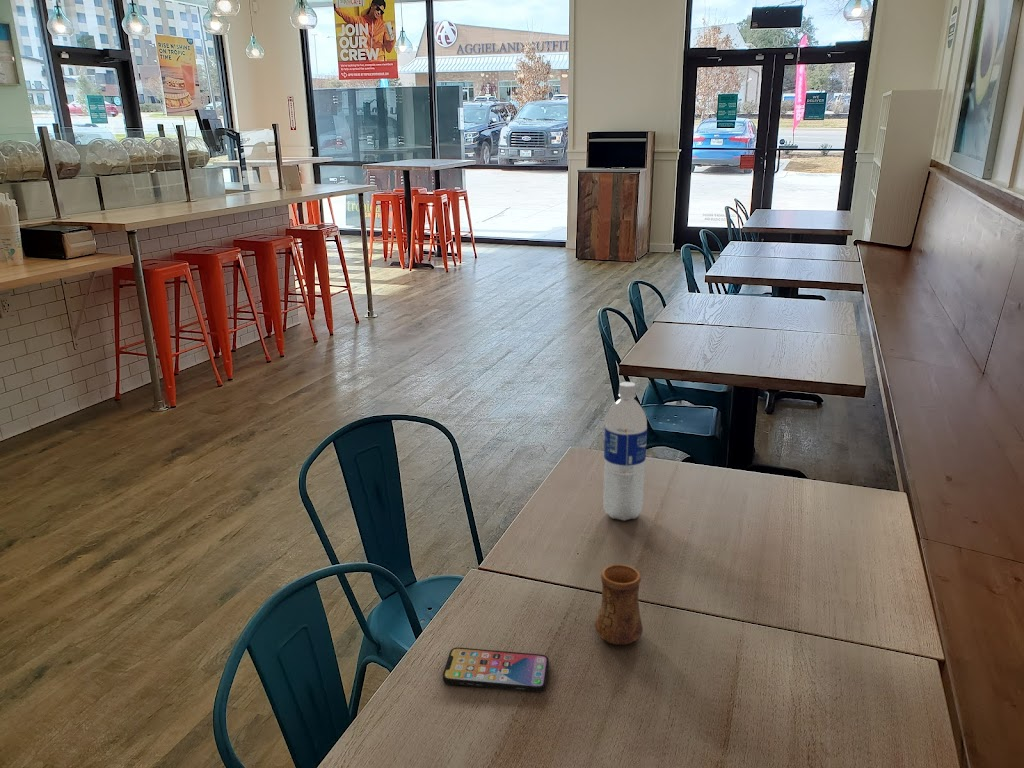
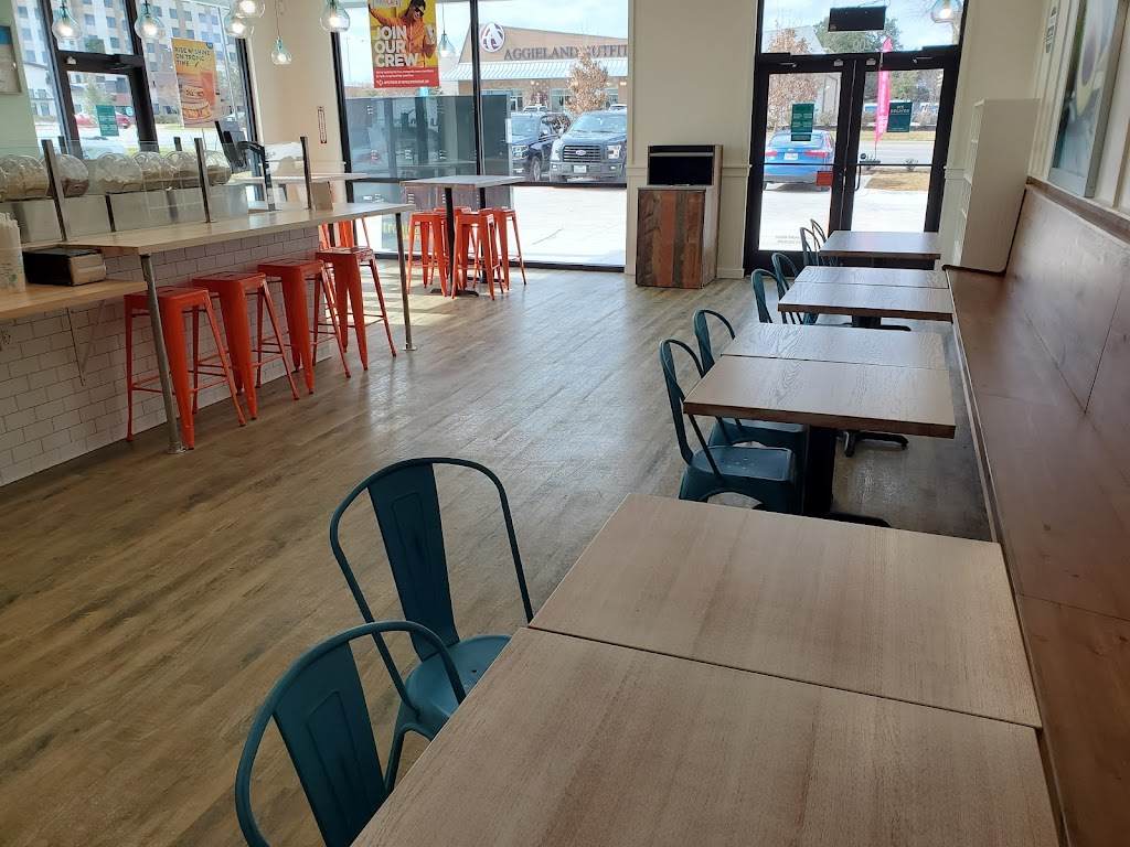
- water bottle (624, 450)
- smartphone (496, 669)
- cup (619, 604)
